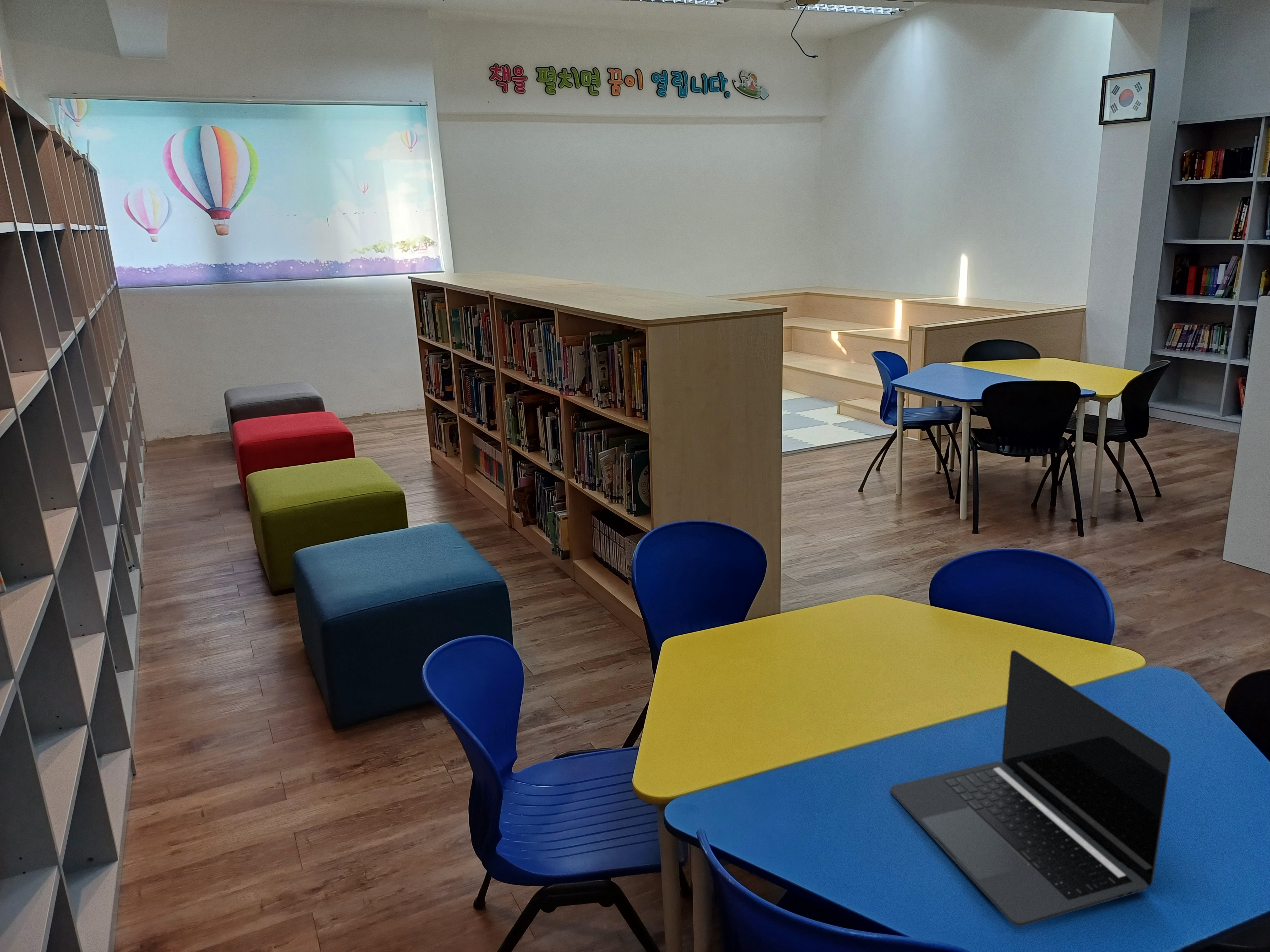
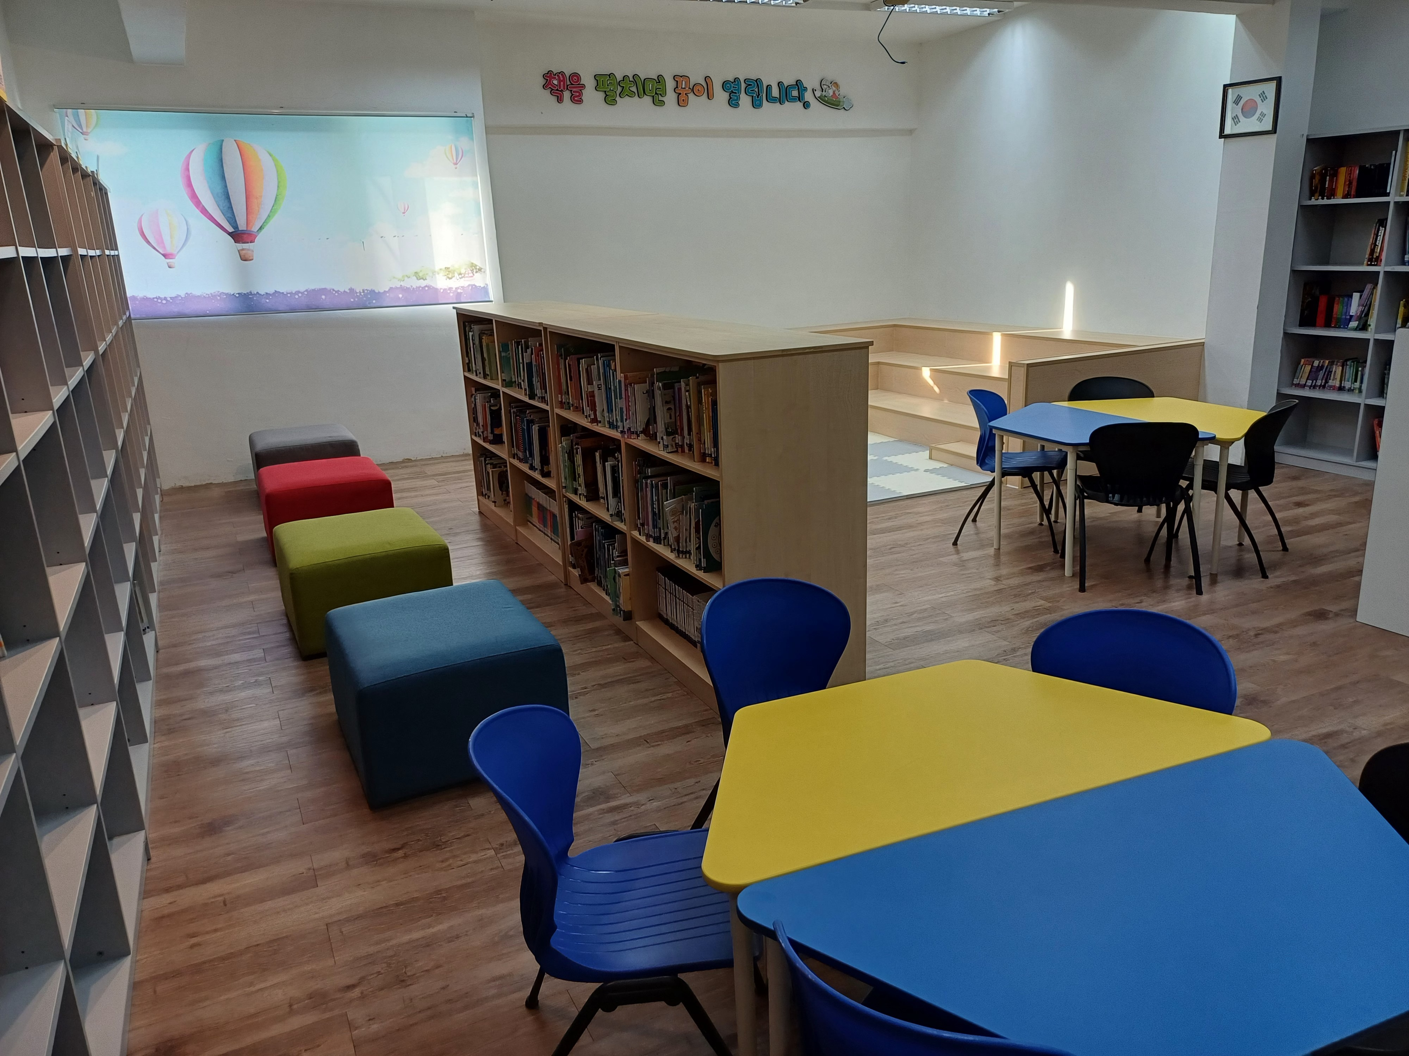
- laptop (1014, 774)
